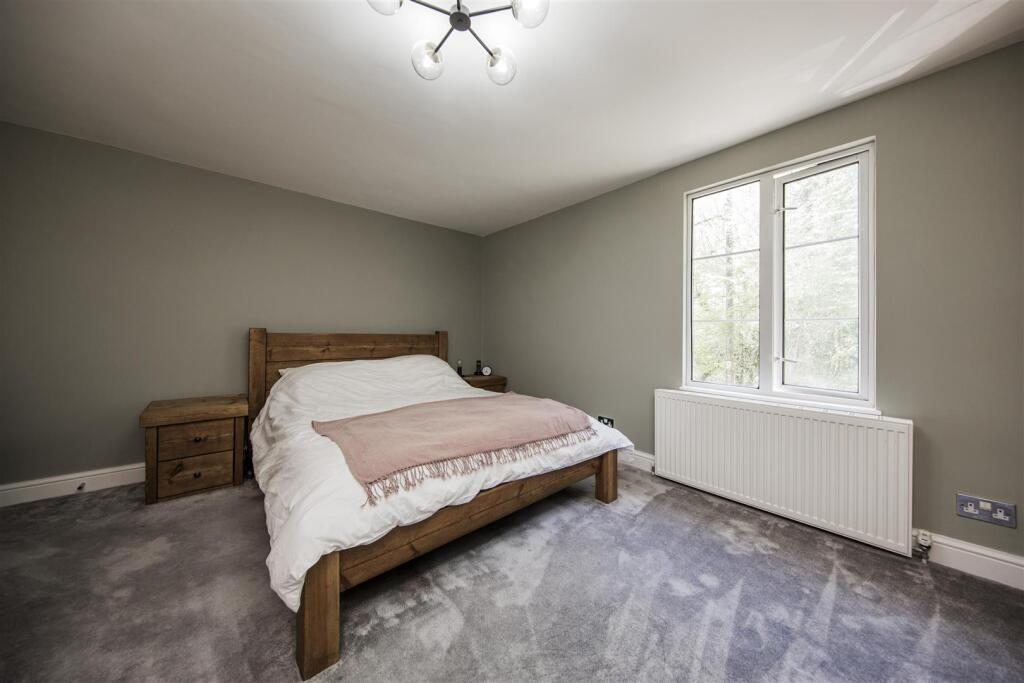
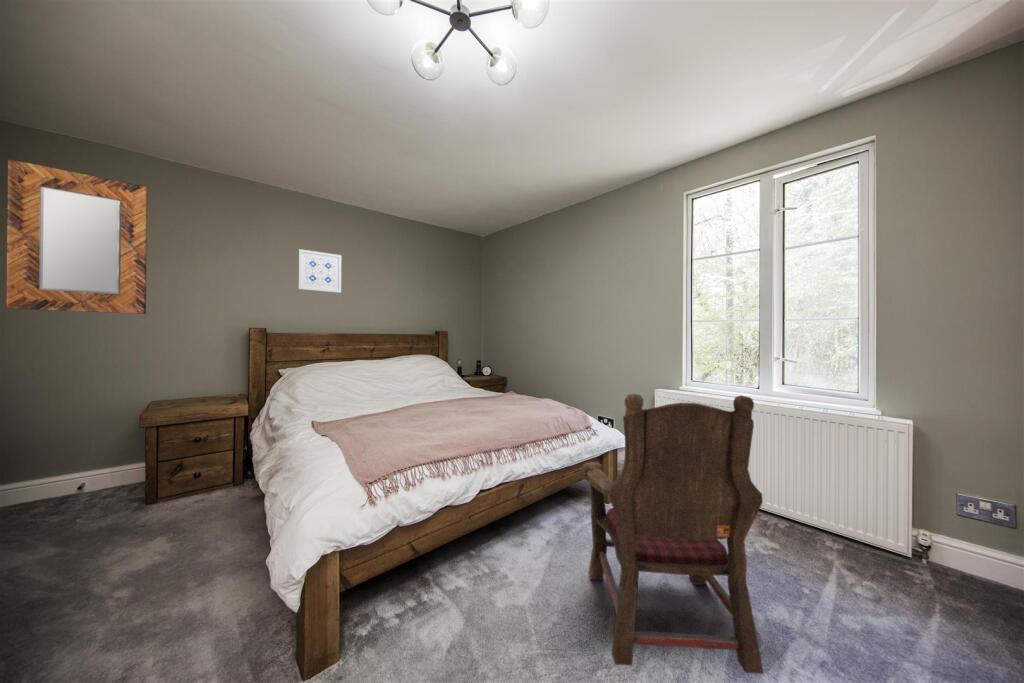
+ armchair (663, 500)
+ home mirror (82, 243)
+ wall art (320, 271)
